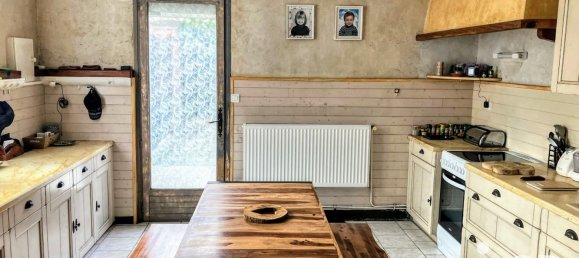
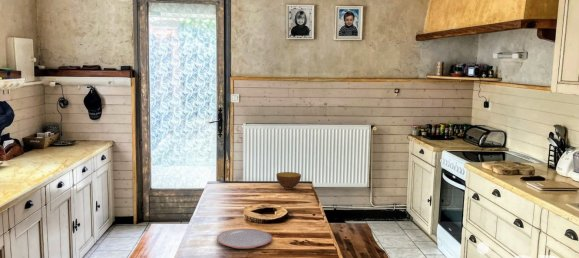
+ plate (244, 239)
+ bowl (288, 181)
